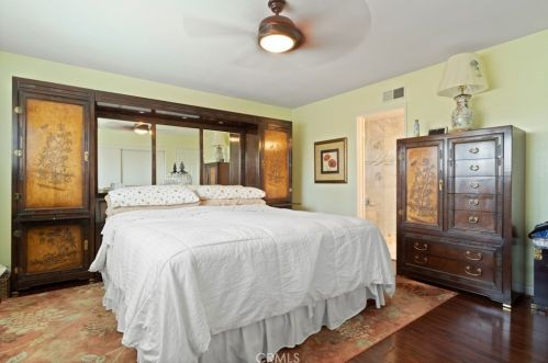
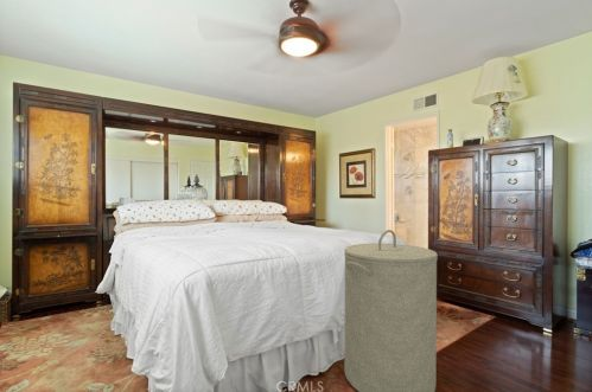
+ laundry hamper (388, 303)
